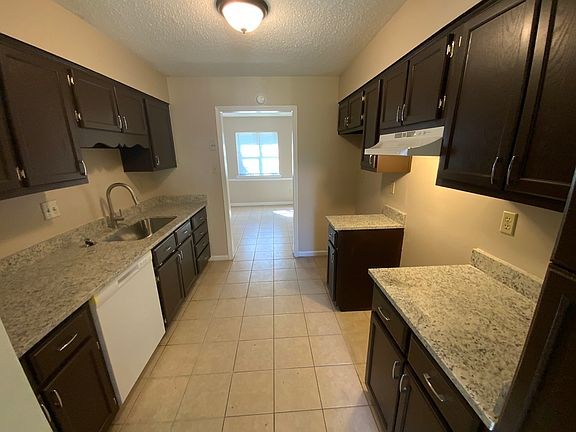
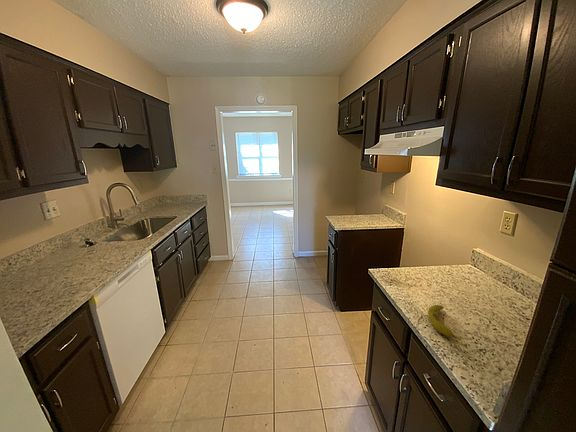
+ fruit (439, 319)
